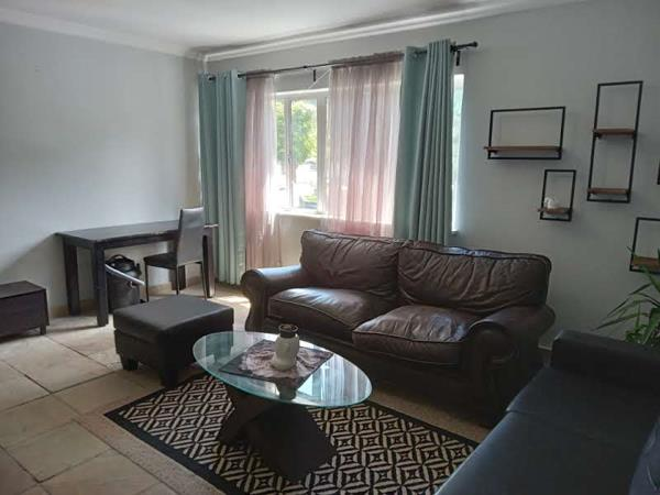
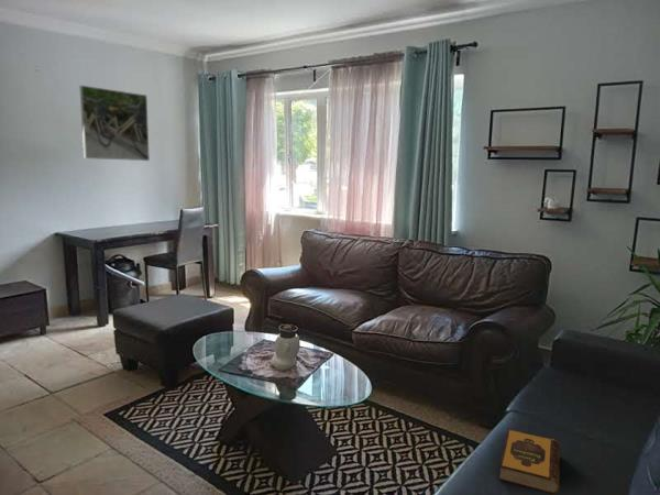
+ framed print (117, 125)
+ hardback book (530, 459)
